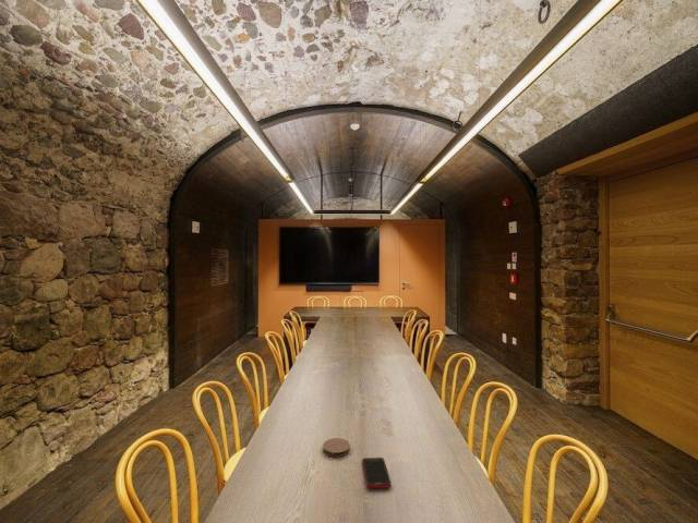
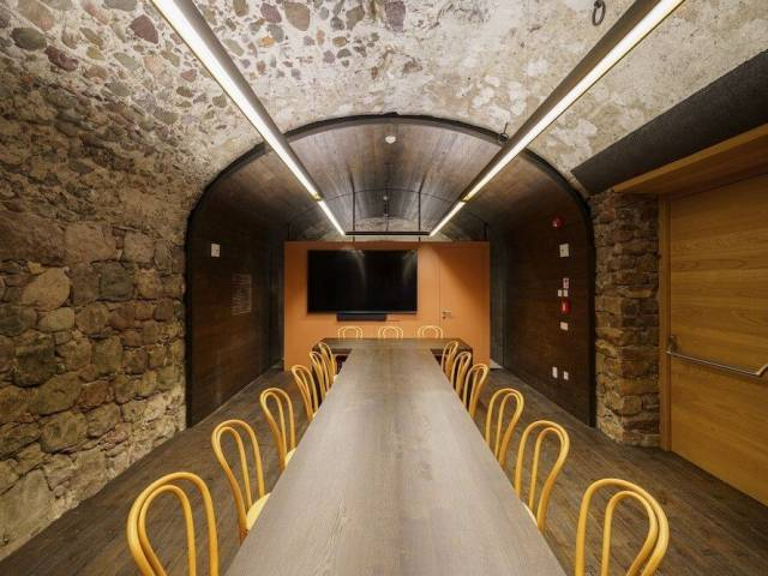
- cell phone (375, 472)
- coaster (336, 447)
